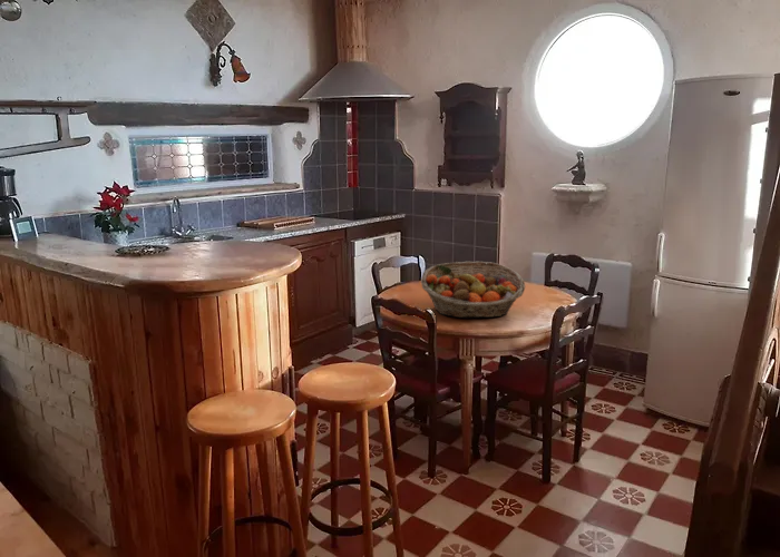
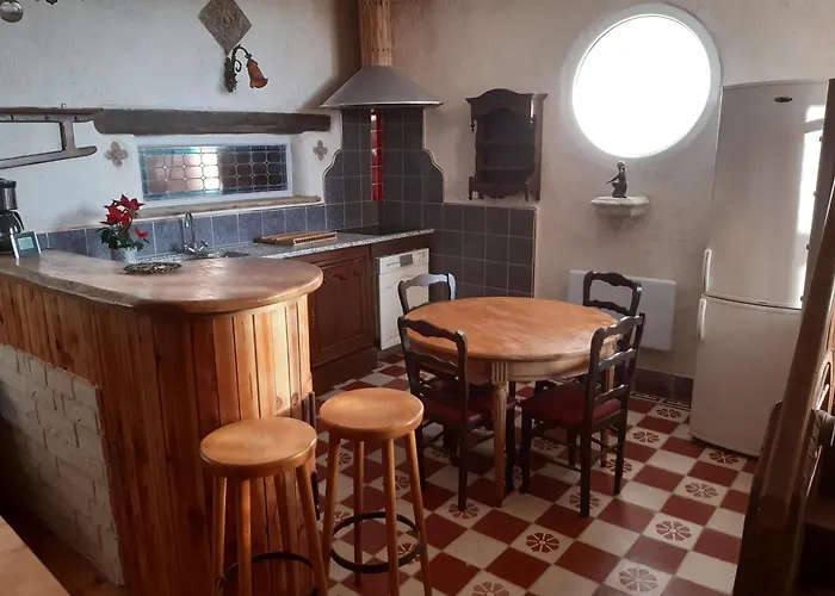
- fruit basket (471, 289)
